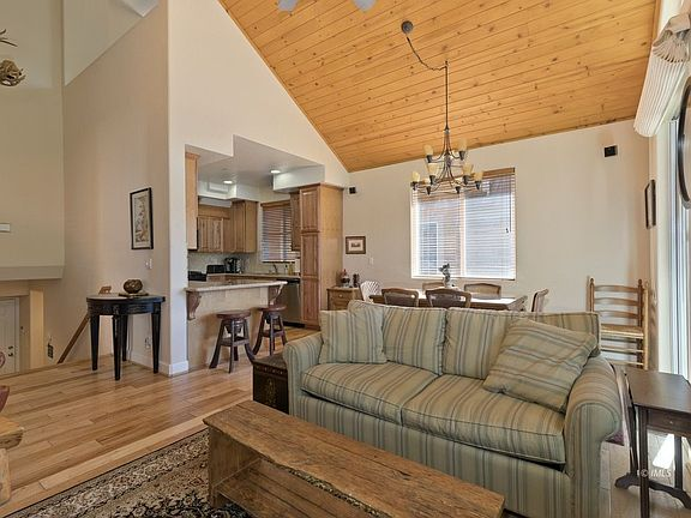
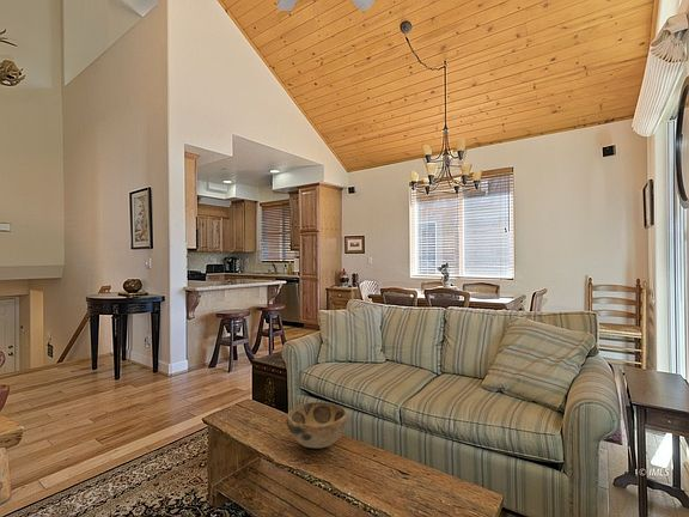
+ decorative bowl (317, 427)
